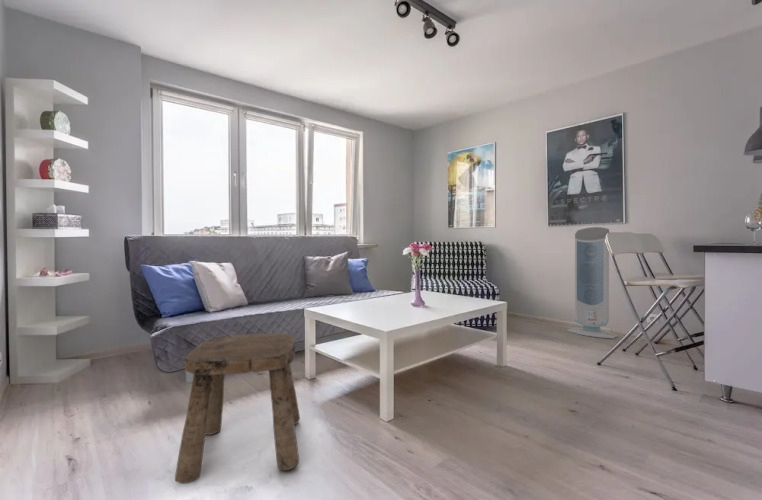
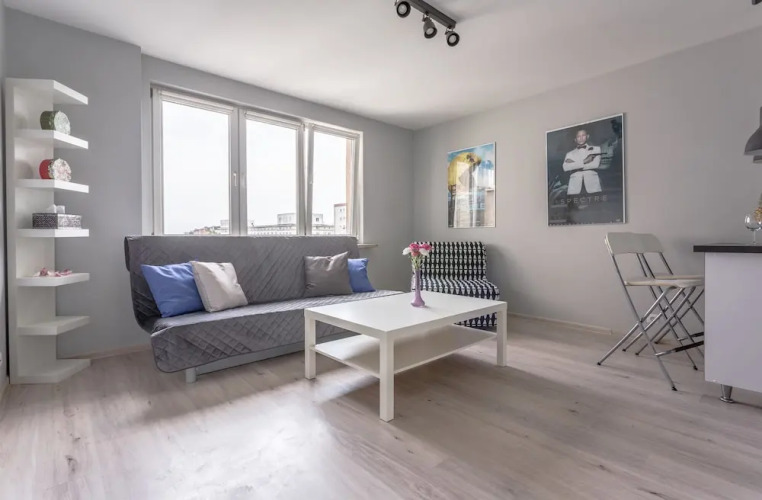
- stool (223, 396)
- air purifier (591, 280)
